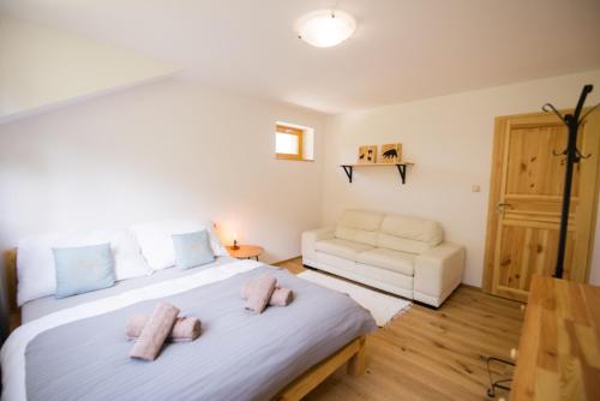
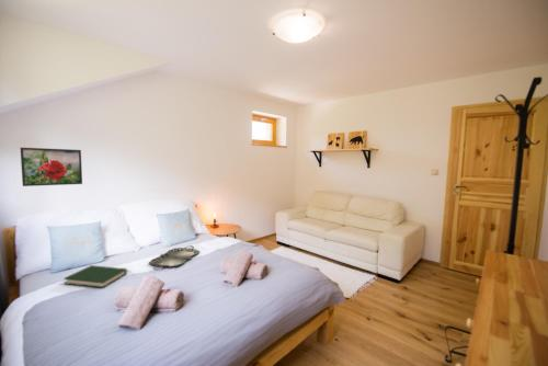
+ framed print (53, 167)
+ hardback book (96, 275)
+ serving tray (175, 256)
